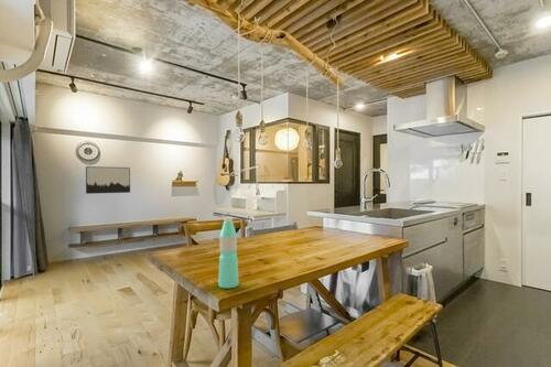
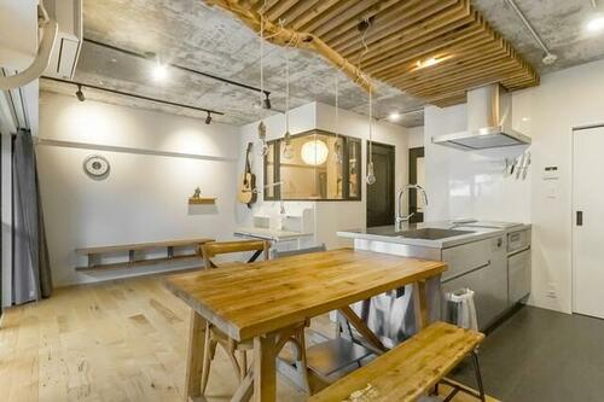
- water bottle (228, 250)
- wall art (108, 180)
